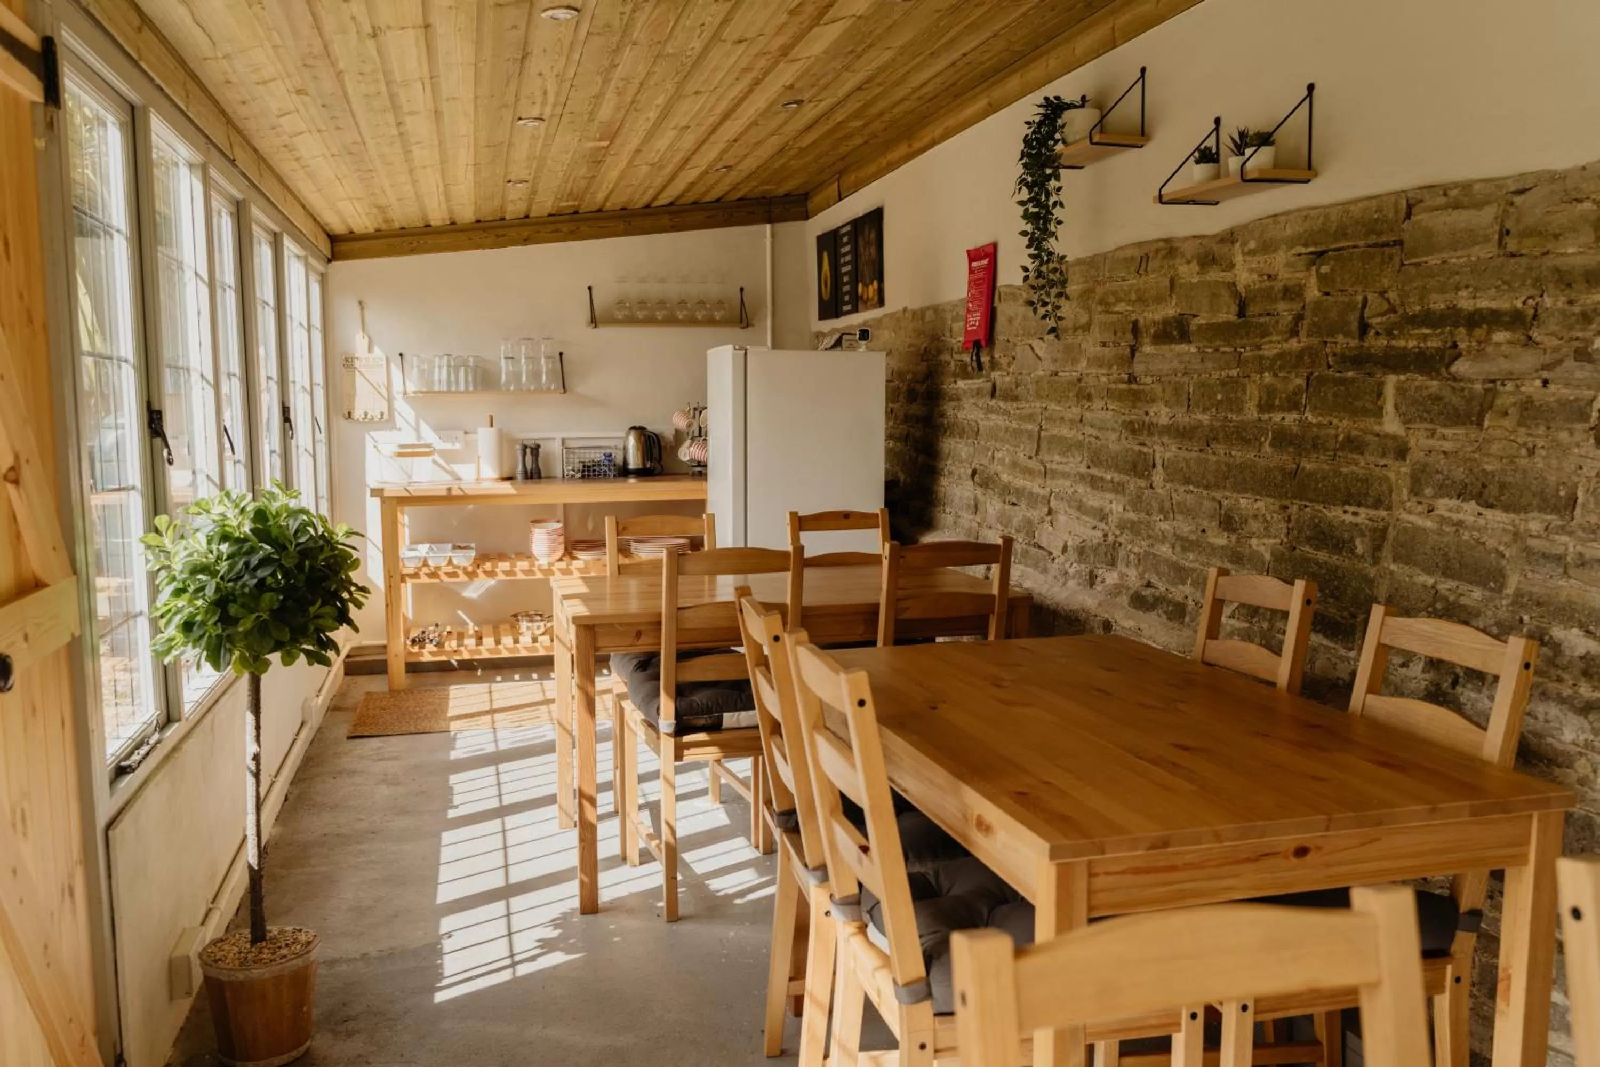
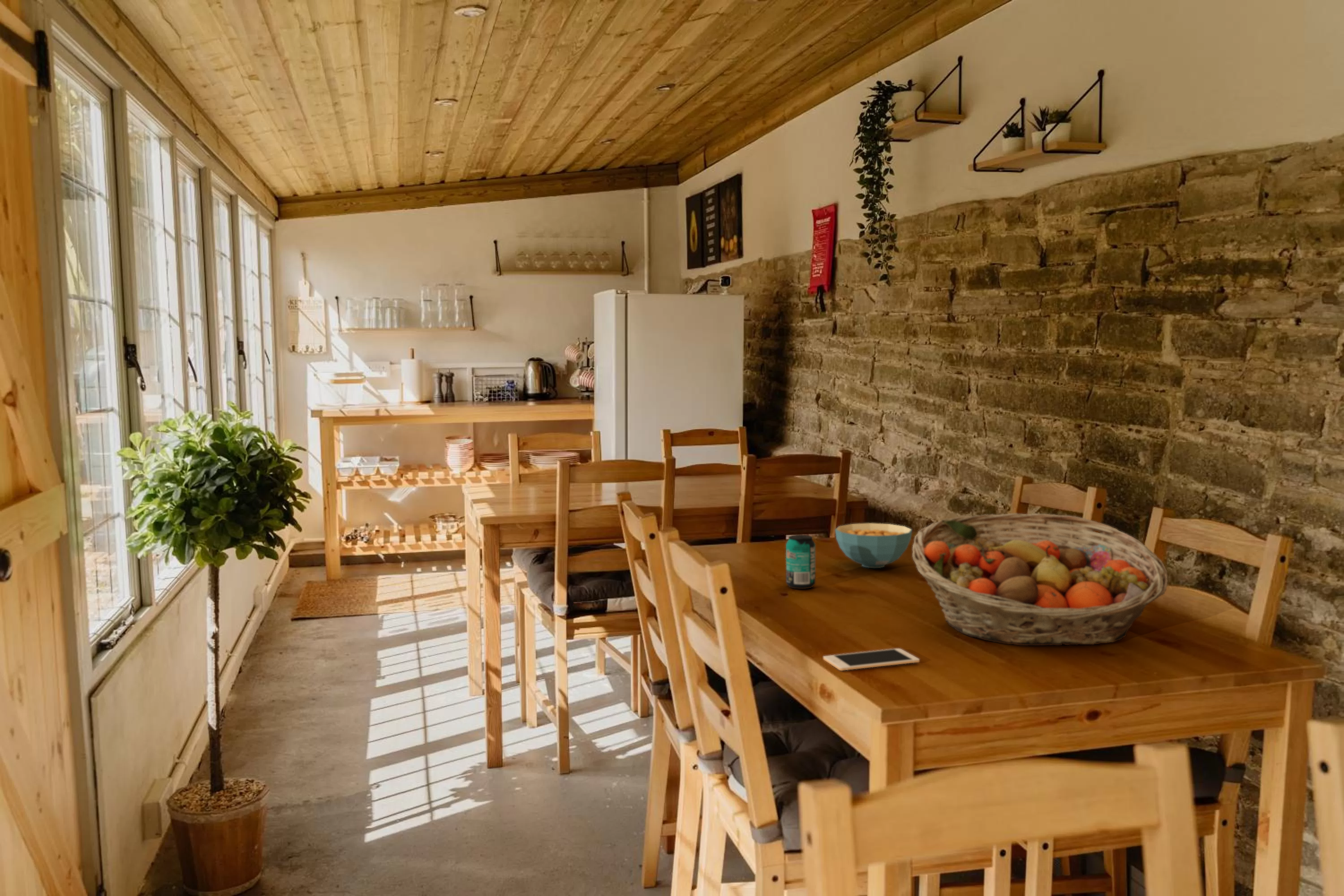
+ fruit basket (1034, 576)
+ cereal bowl (873, 547)
+ cell phone (871, 659)
+ beverage can (801, 561)
